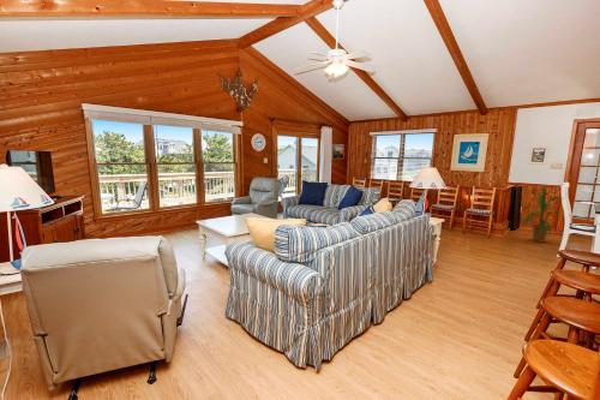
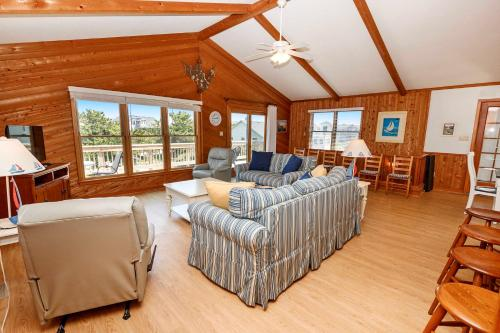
- house plant (540, 214)
